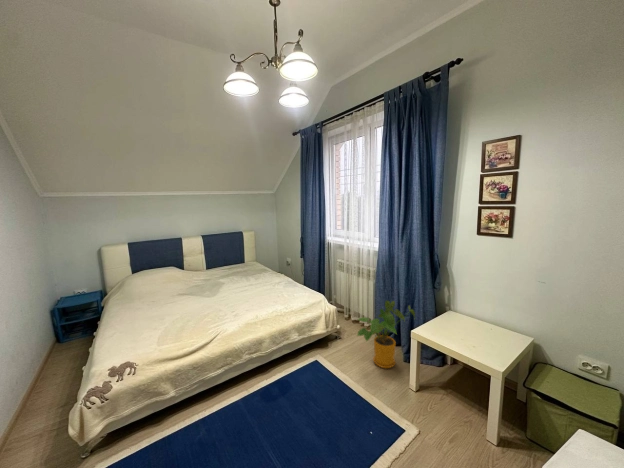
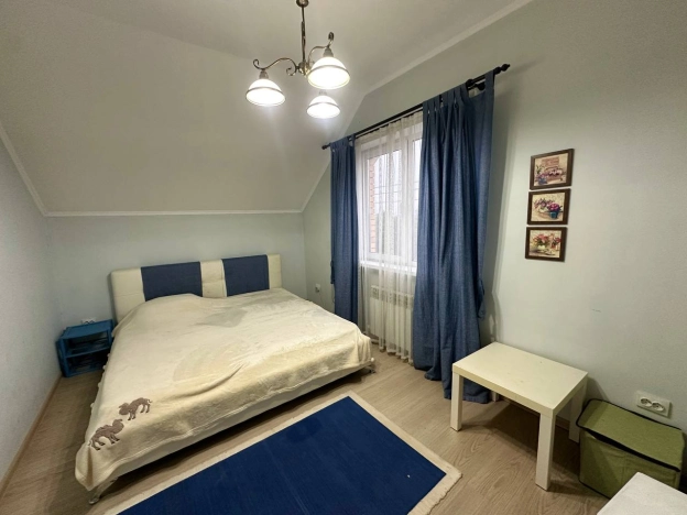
- house plant (384, 333)
